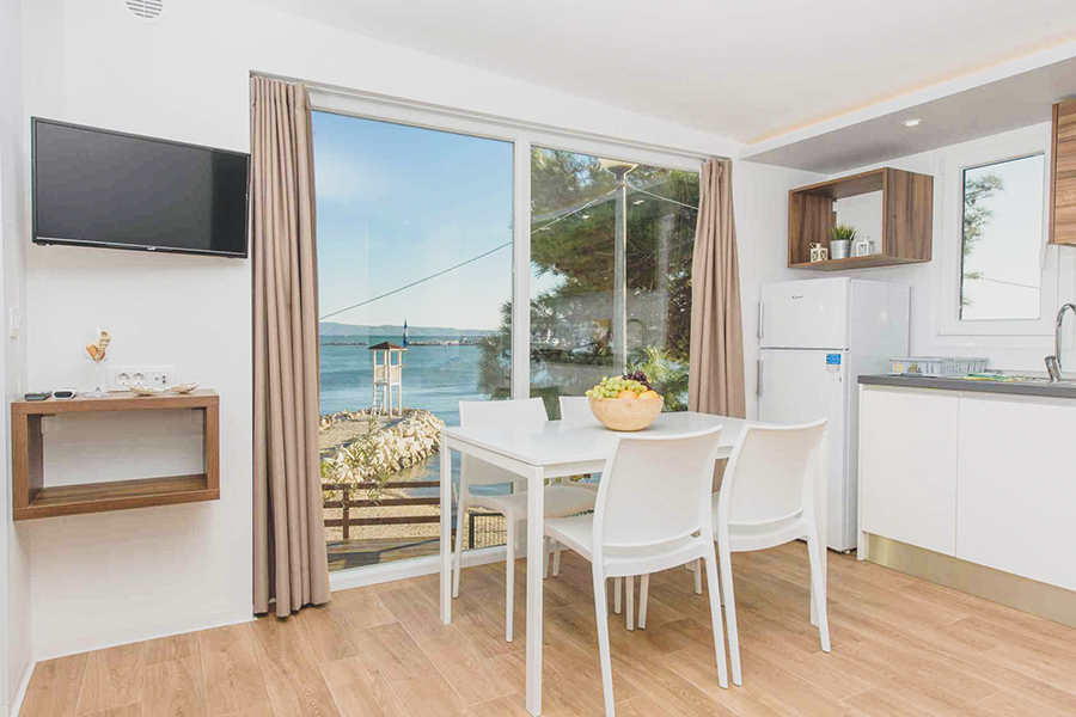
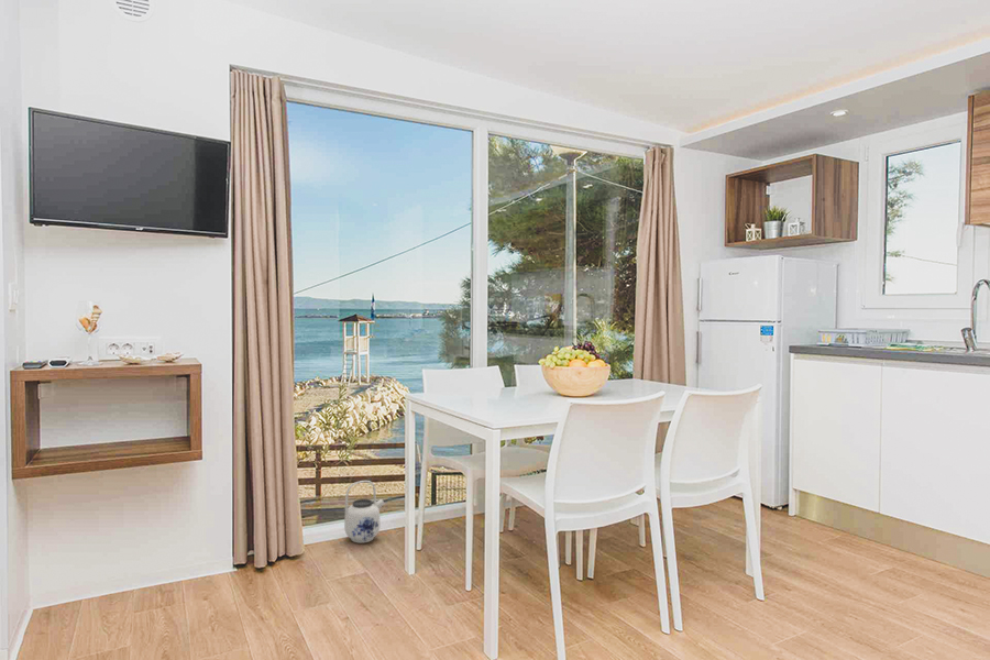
+ teapot (364, 509)
